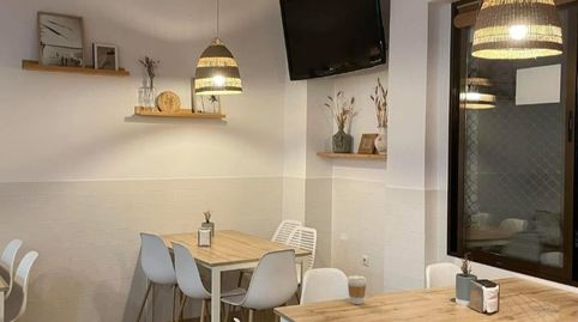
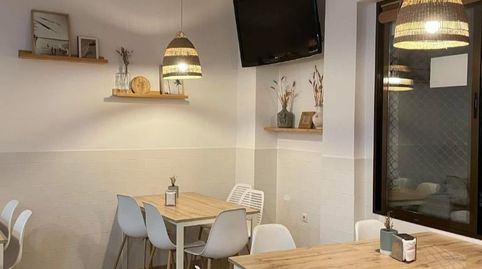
- coffee cup (356, 288)
